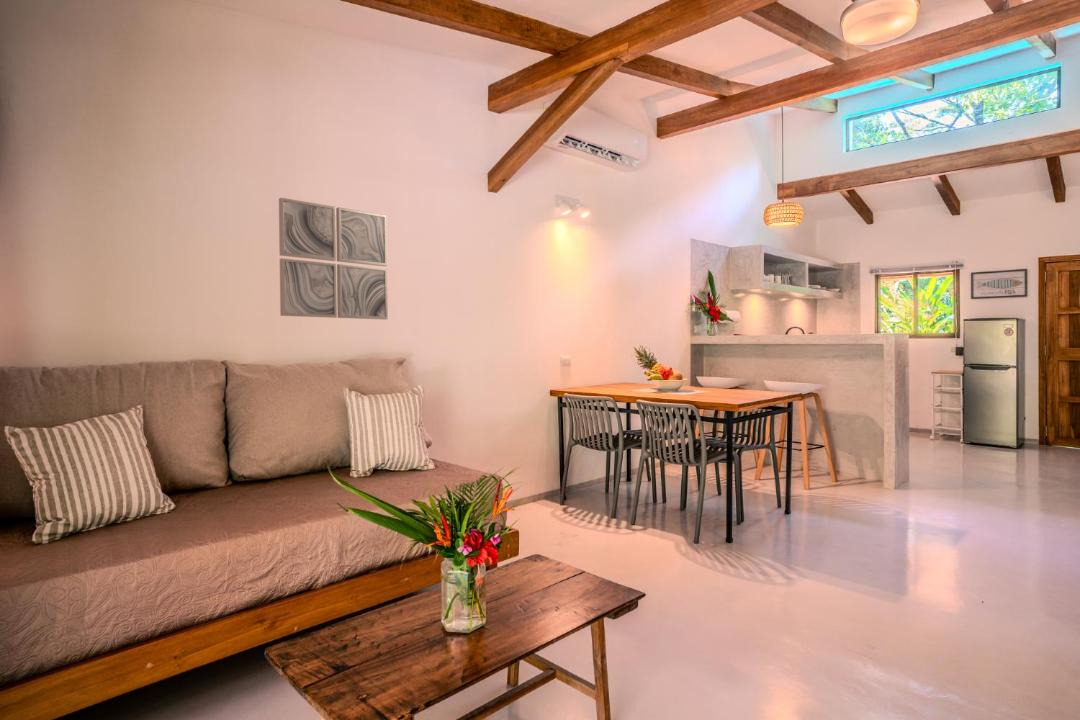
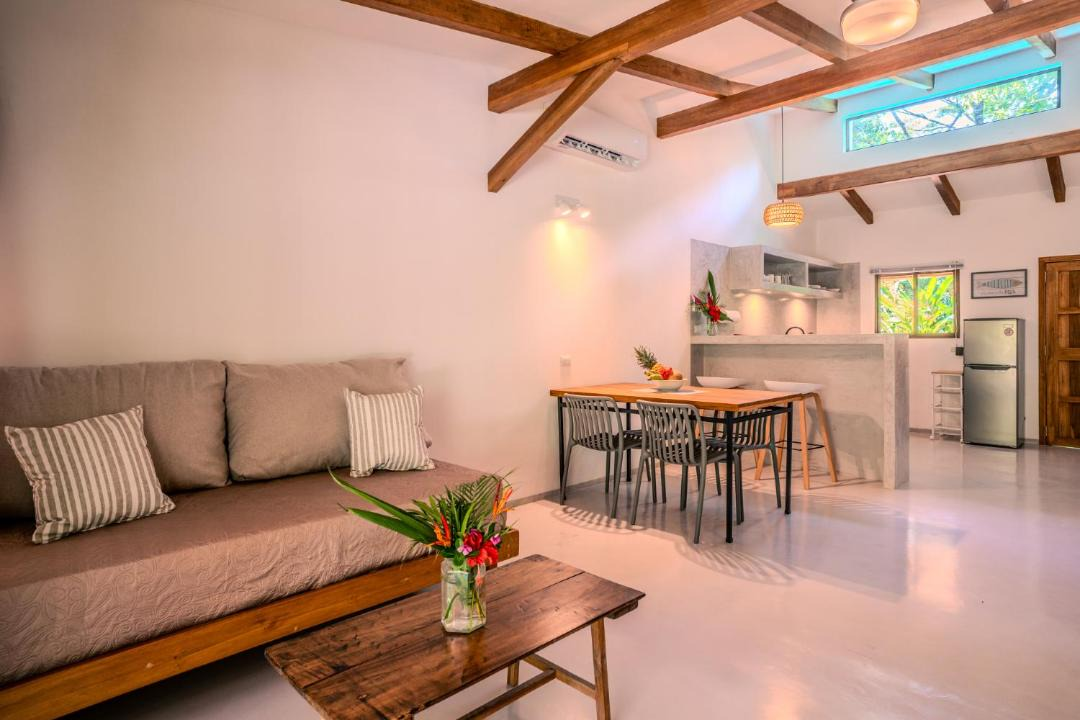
- wall art (337, 261)
